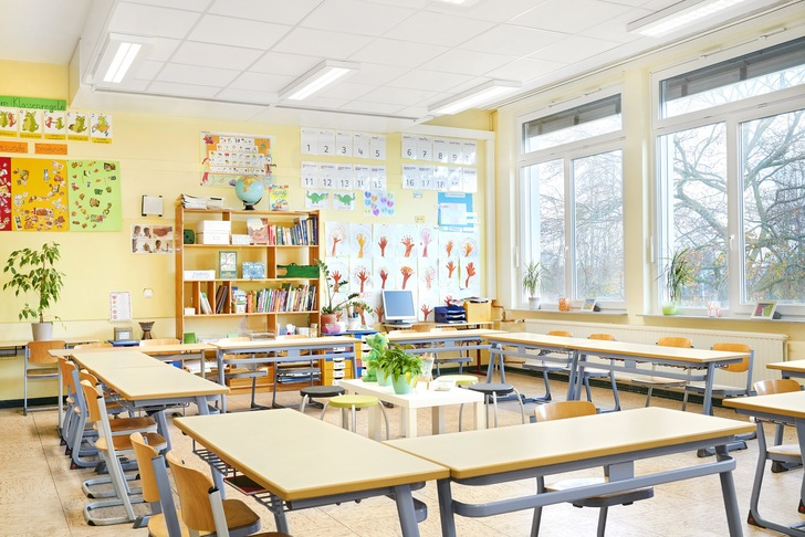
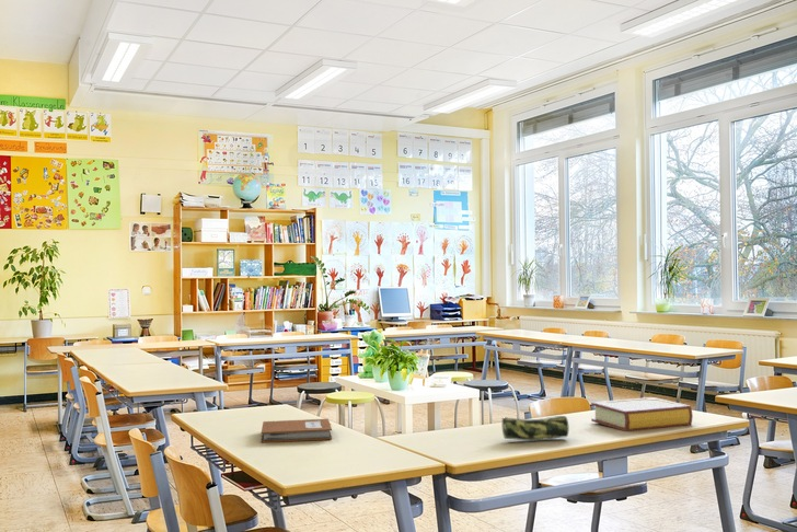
+ pencil case (533, 428)
+ notebook (298, 429)
+ book (640, 414)
